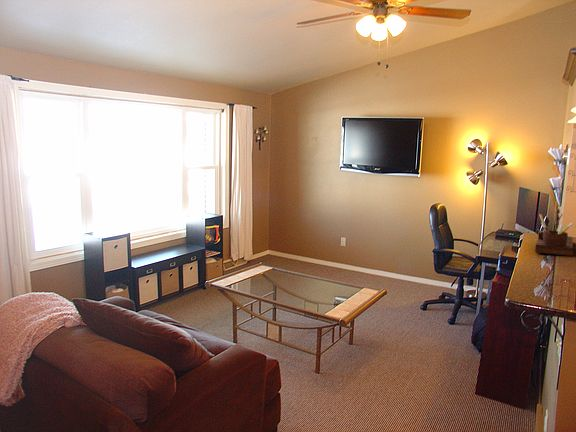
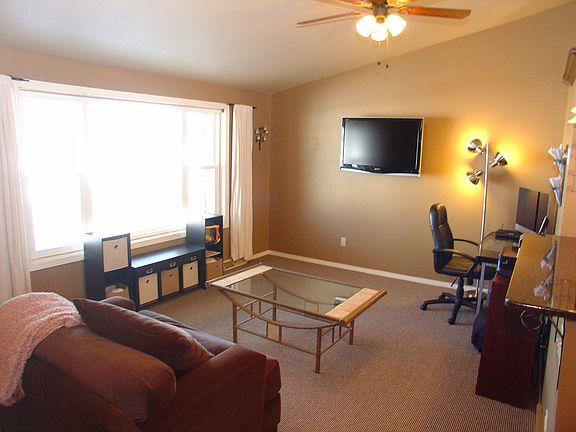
- desk organizer (555, 229)
